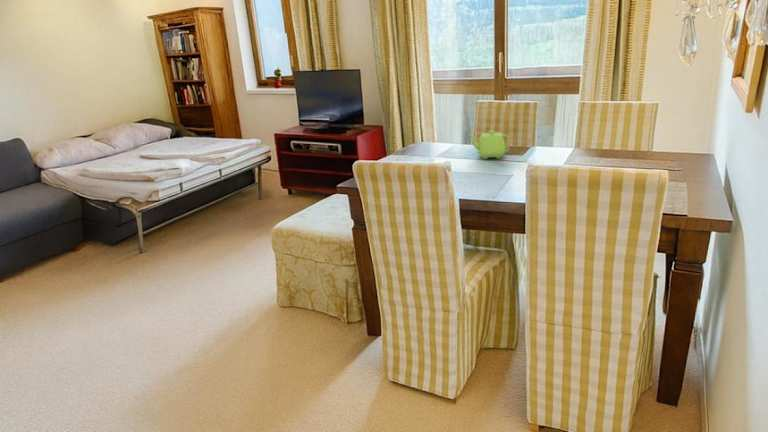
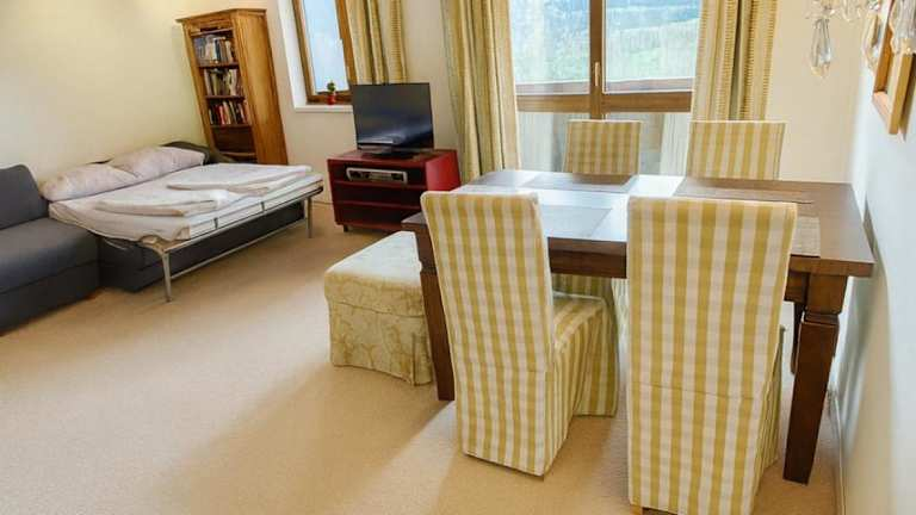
- teapot (488, 144)
